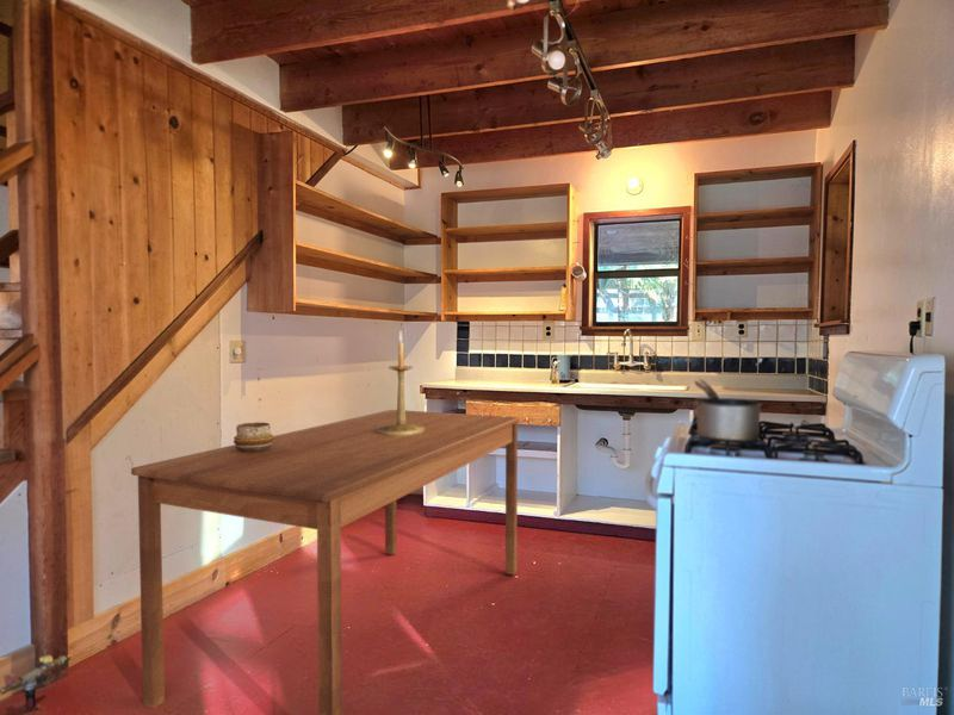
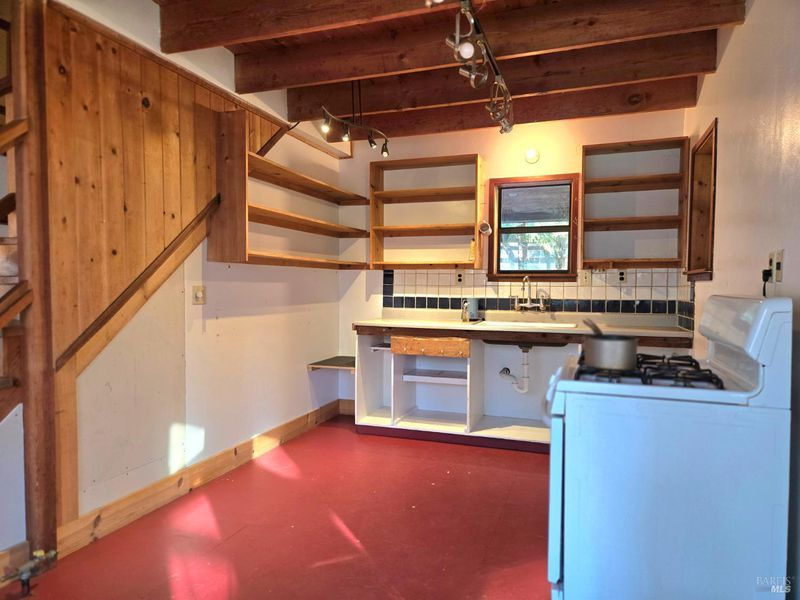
- dining table (385, 530)
- candlestick (399, 380)
- decorative bowl (253, 436)
